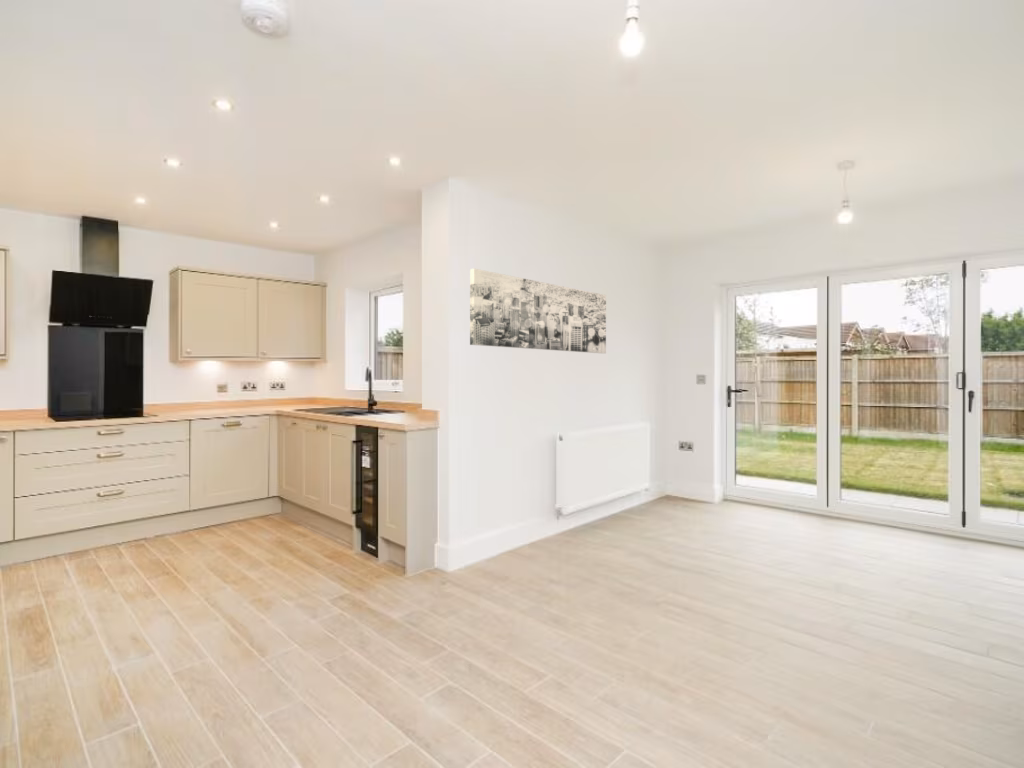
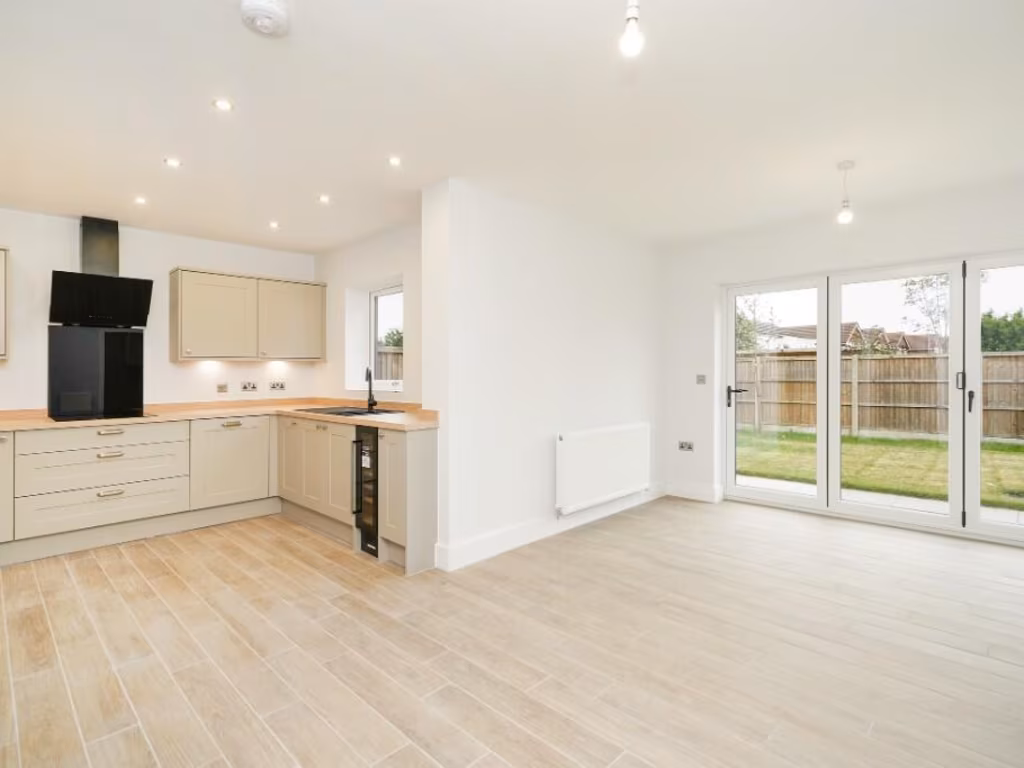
- wall art (546, 316)
